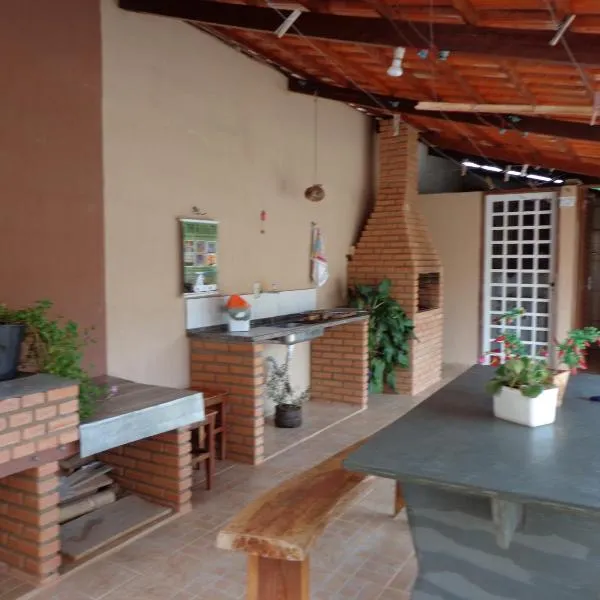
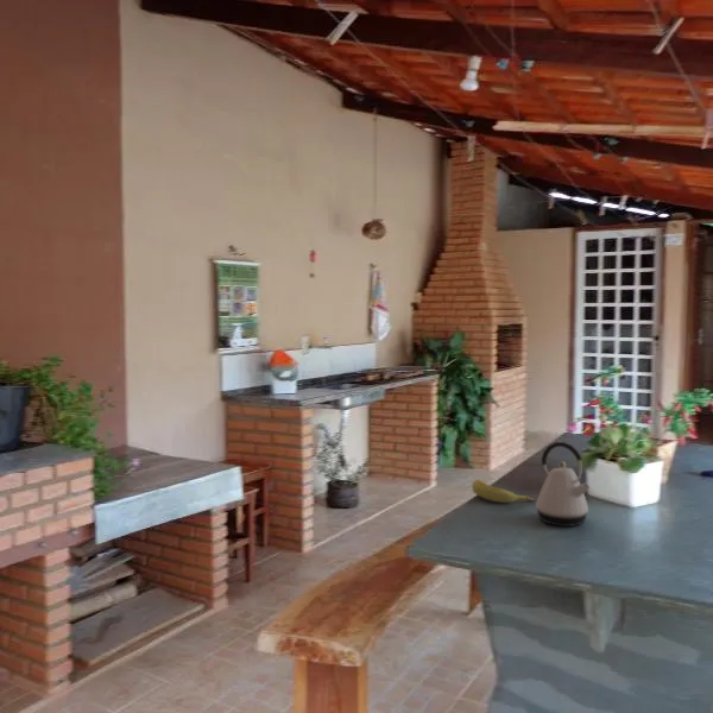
+ kettle (563, 481)
+ banana (501, 490)
